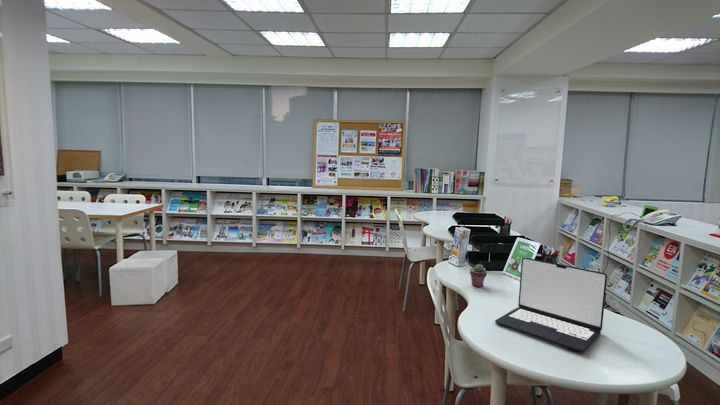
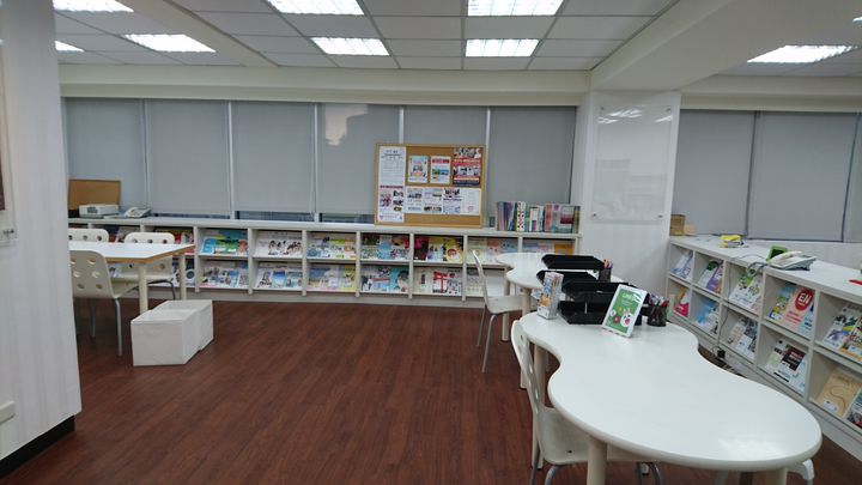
- potted succulent (478, 274)
- laptop (548, 299)
